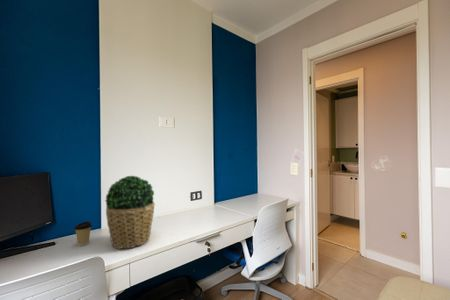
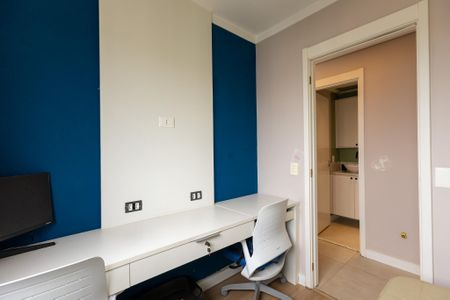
- coffee cup (83, 233)
- potted plant (130, 208)
